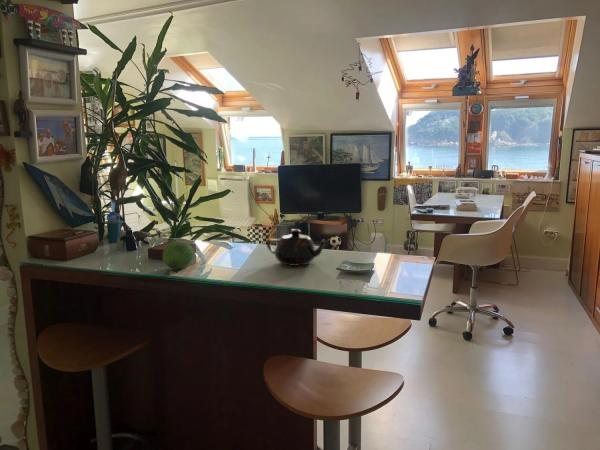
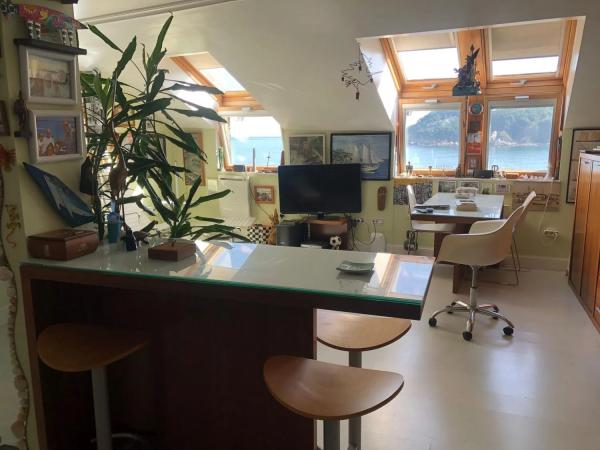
- teapot (297, 246)
- fruit (179, 254)
